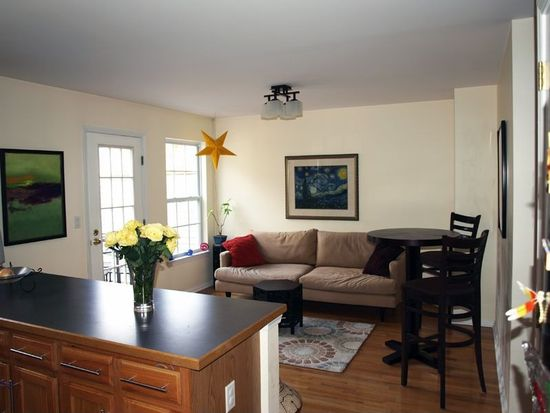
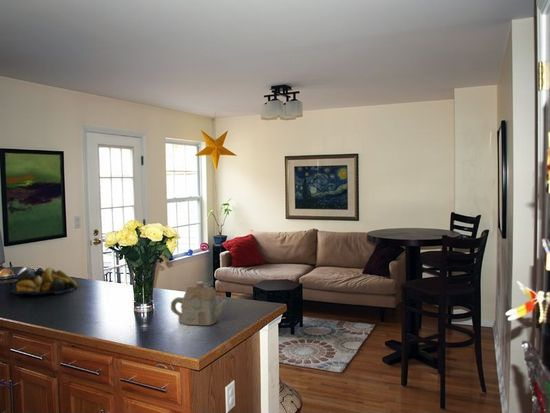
+ teapot (199, 301)
+ fruit bowl (45, 278)
